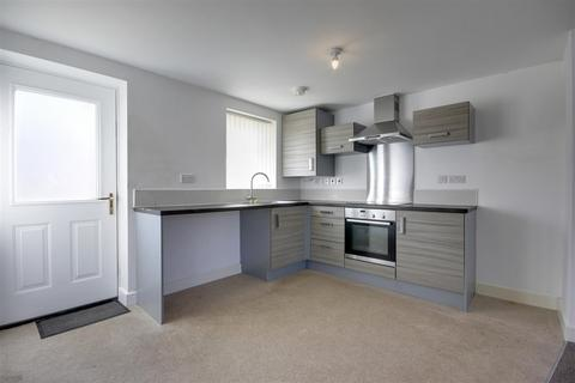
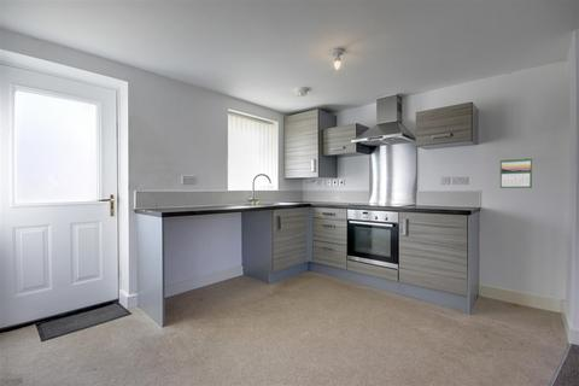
+ calendar (515, 172)
